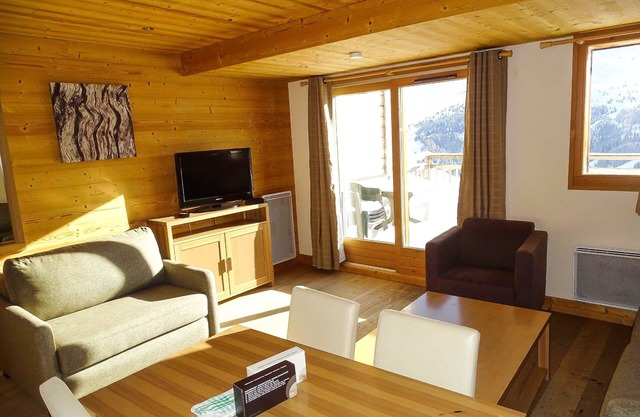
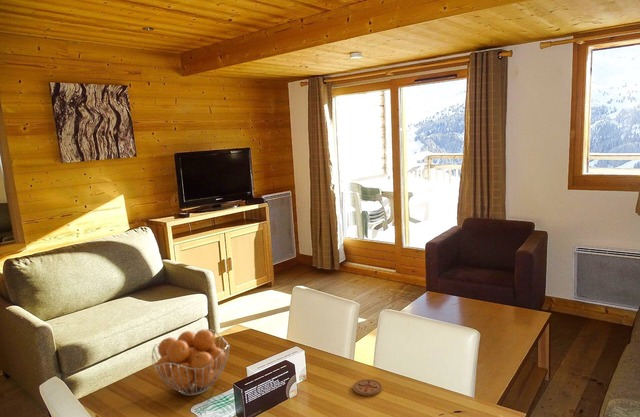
+ fruit basket (192, 360)
+ coaster (367, 387)
